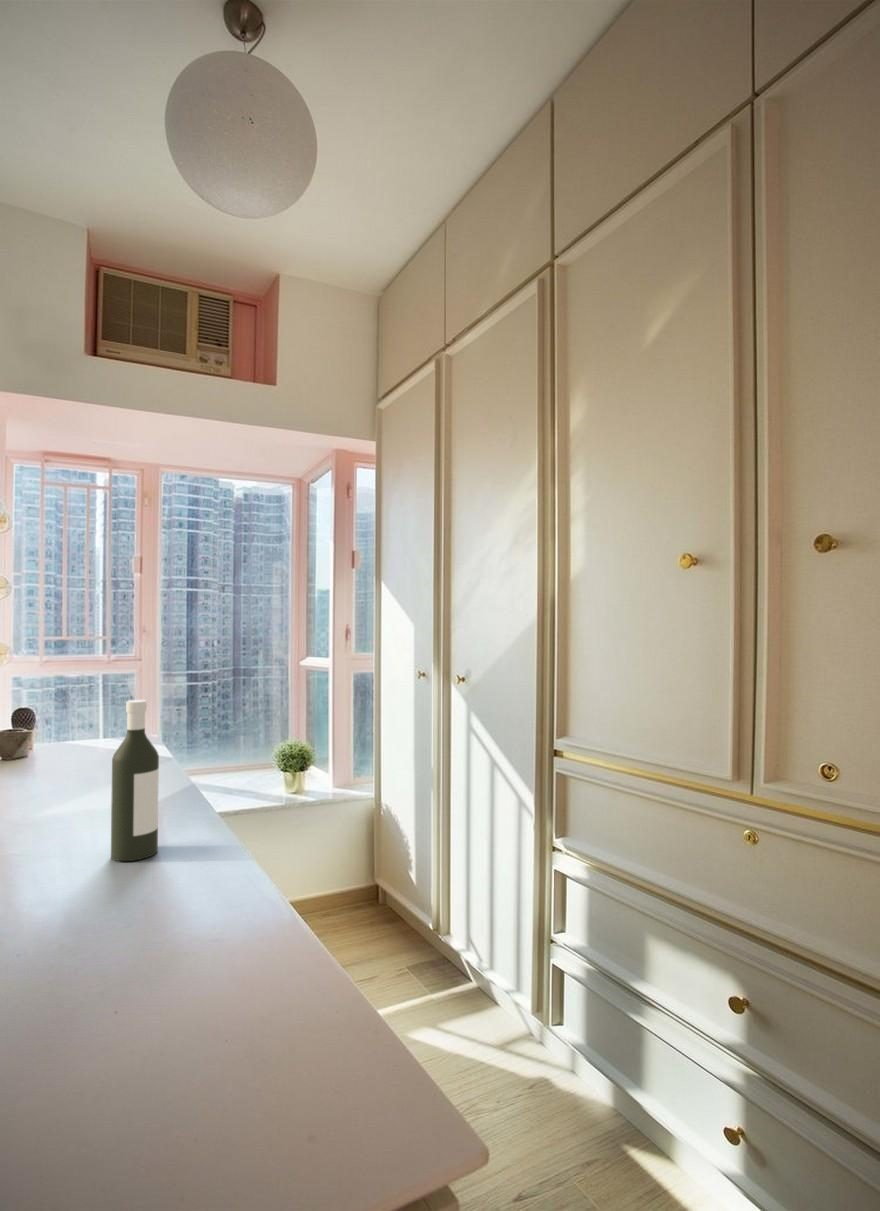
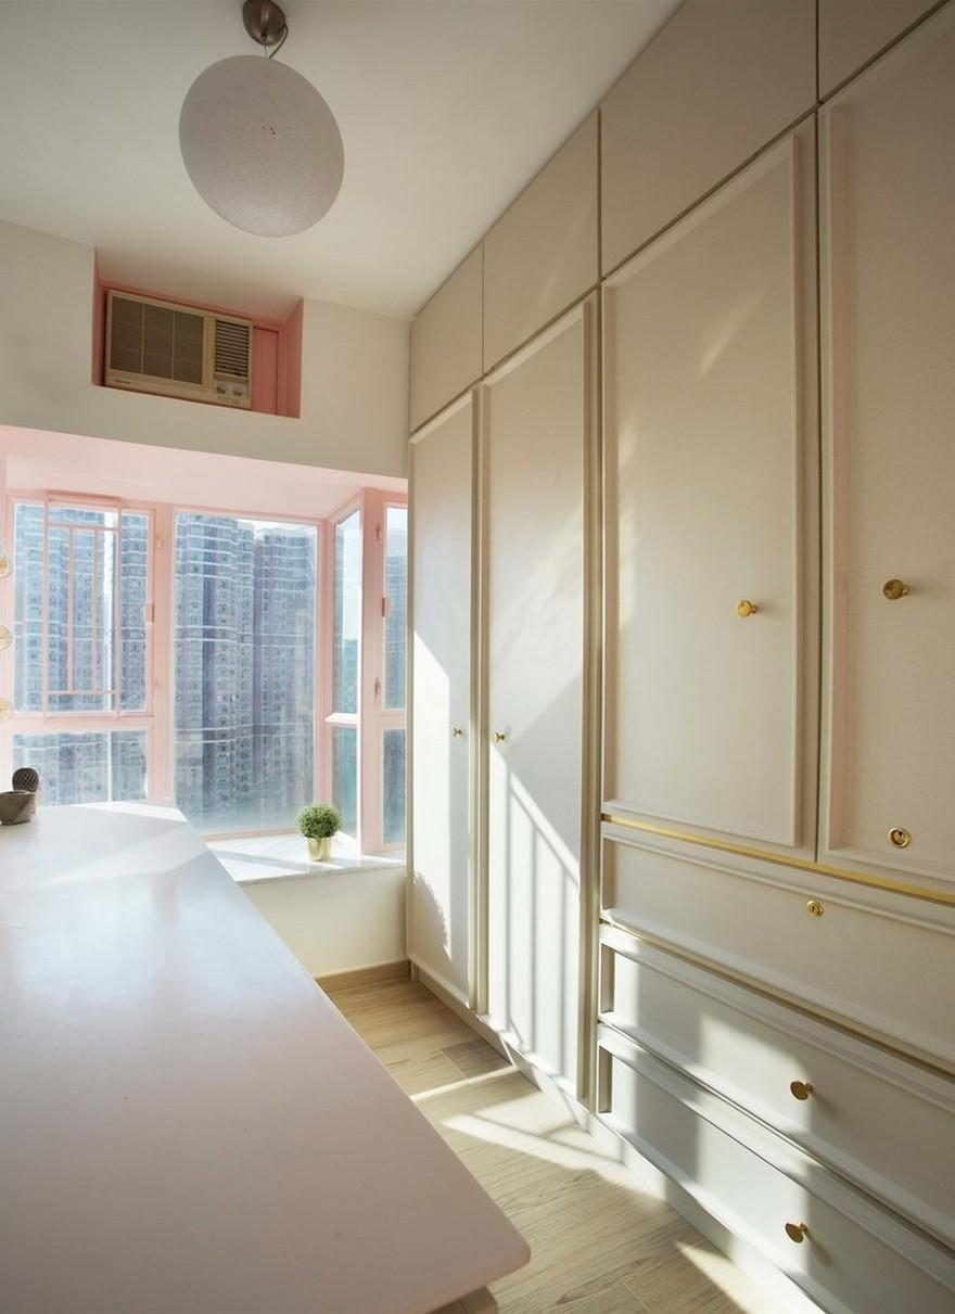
- bottle (135, 776)
